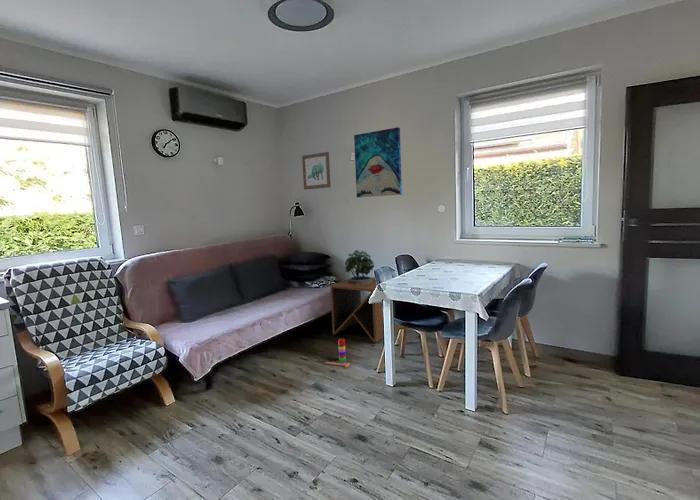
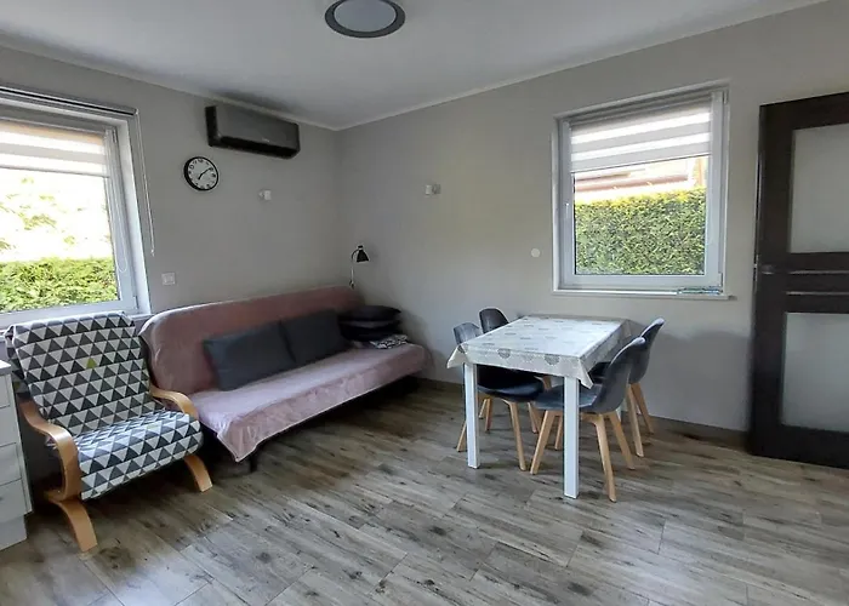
- wall art (316, 171)
- wall art (377, 164)
- stacking toy (339, 352)
- side table (366, 306)
- potted plant (359, 264)
